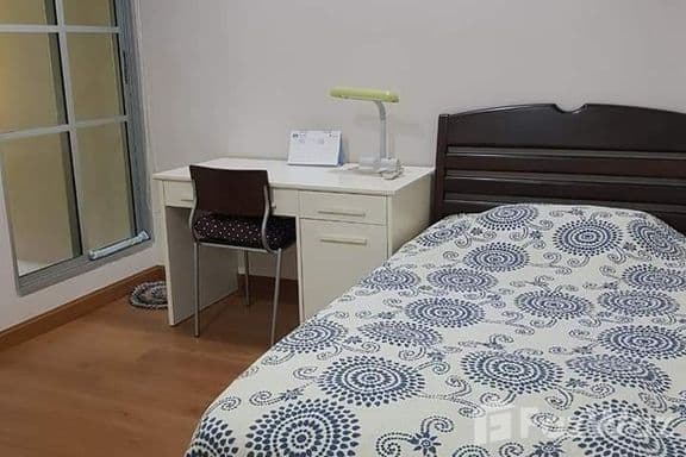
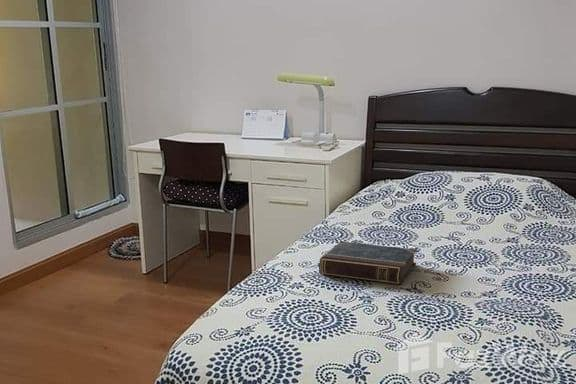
+ book (368, 261)
